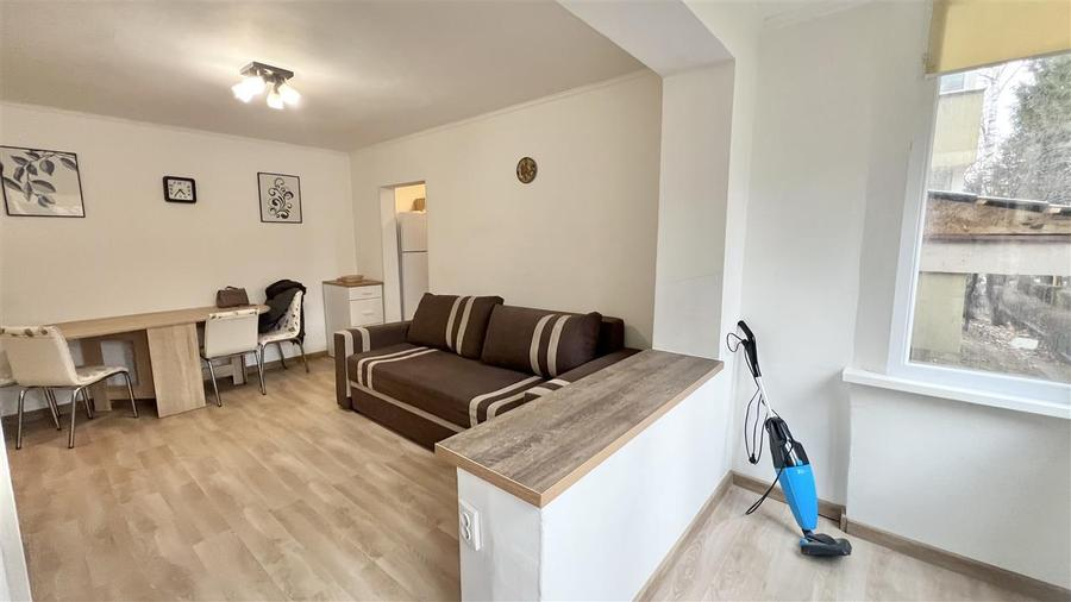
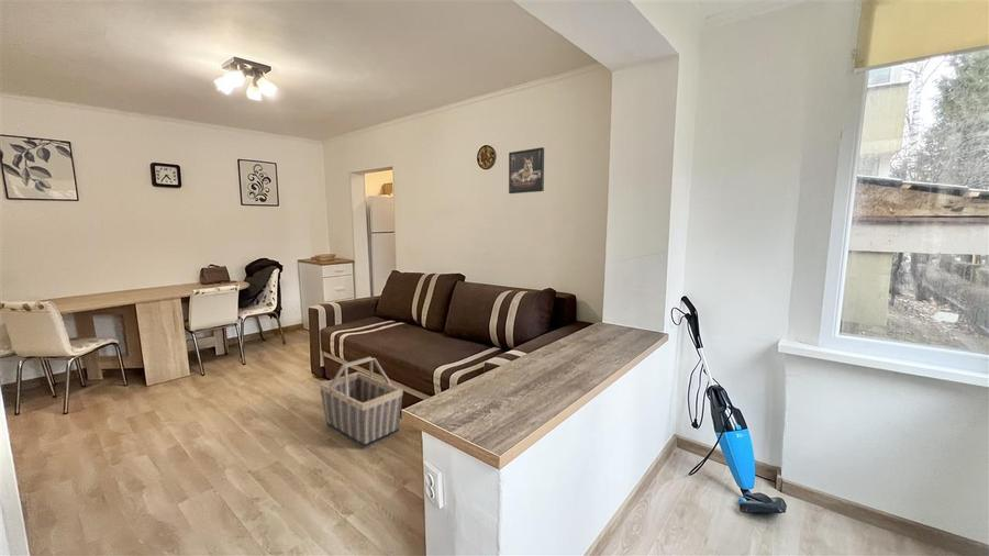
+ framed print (525, 171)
+ basket (360, 394)
